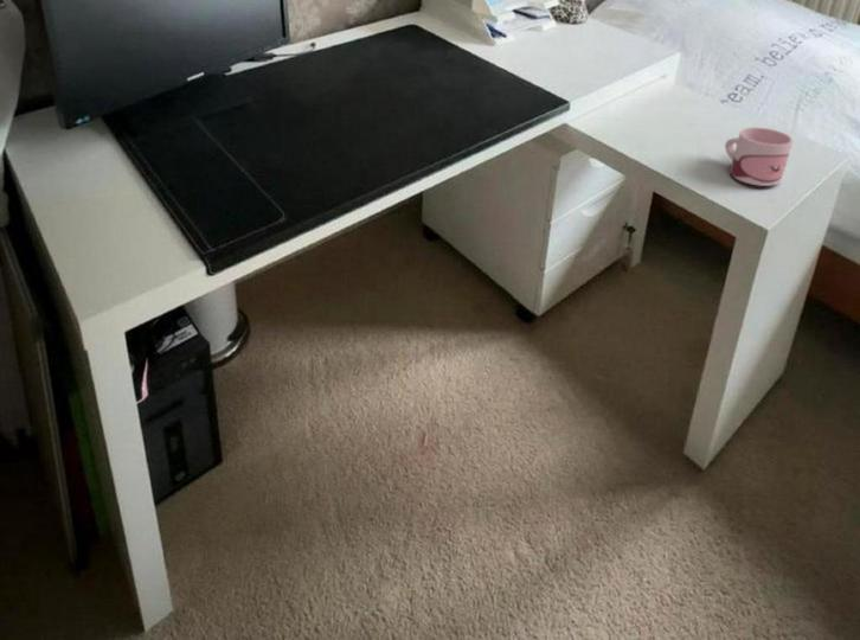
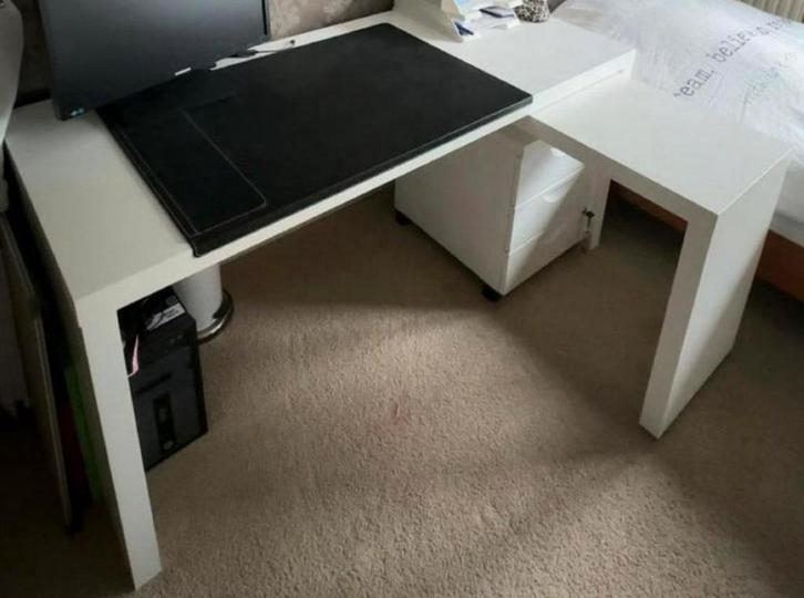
- mug (755, 153)
